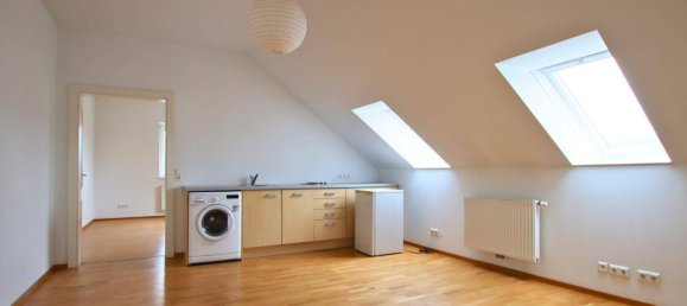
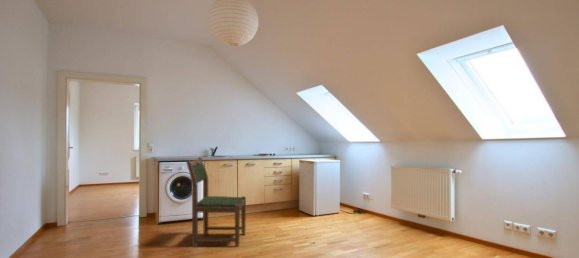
+ dining chair (217, 199)
